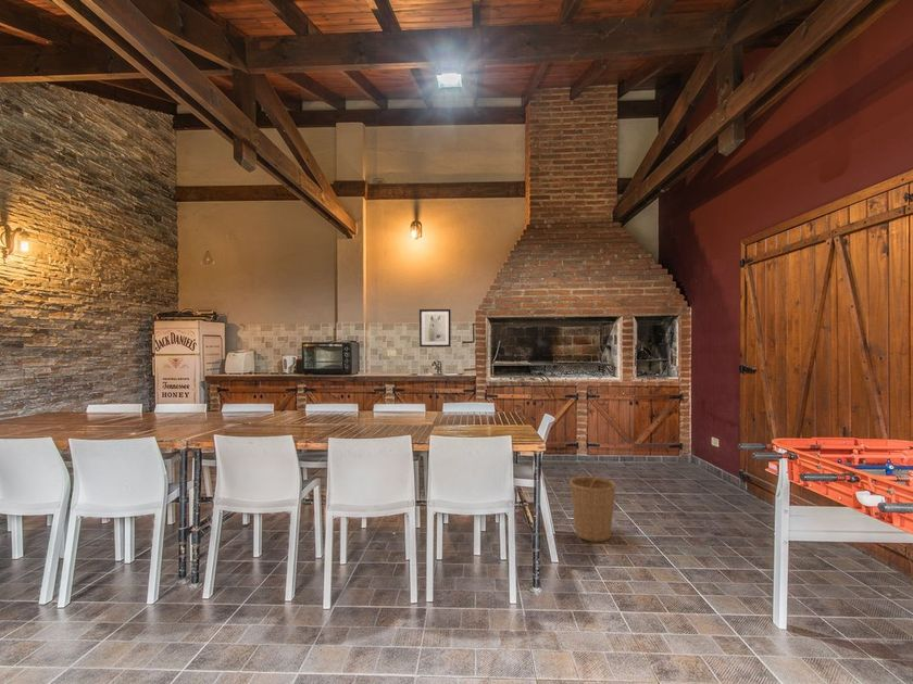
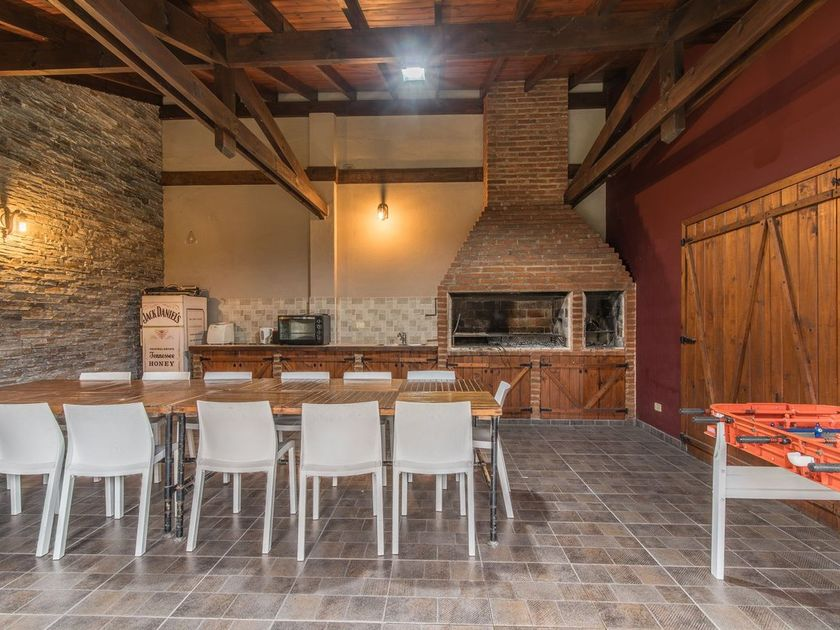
- wall art (435, 328)
- basket (592, 503)
